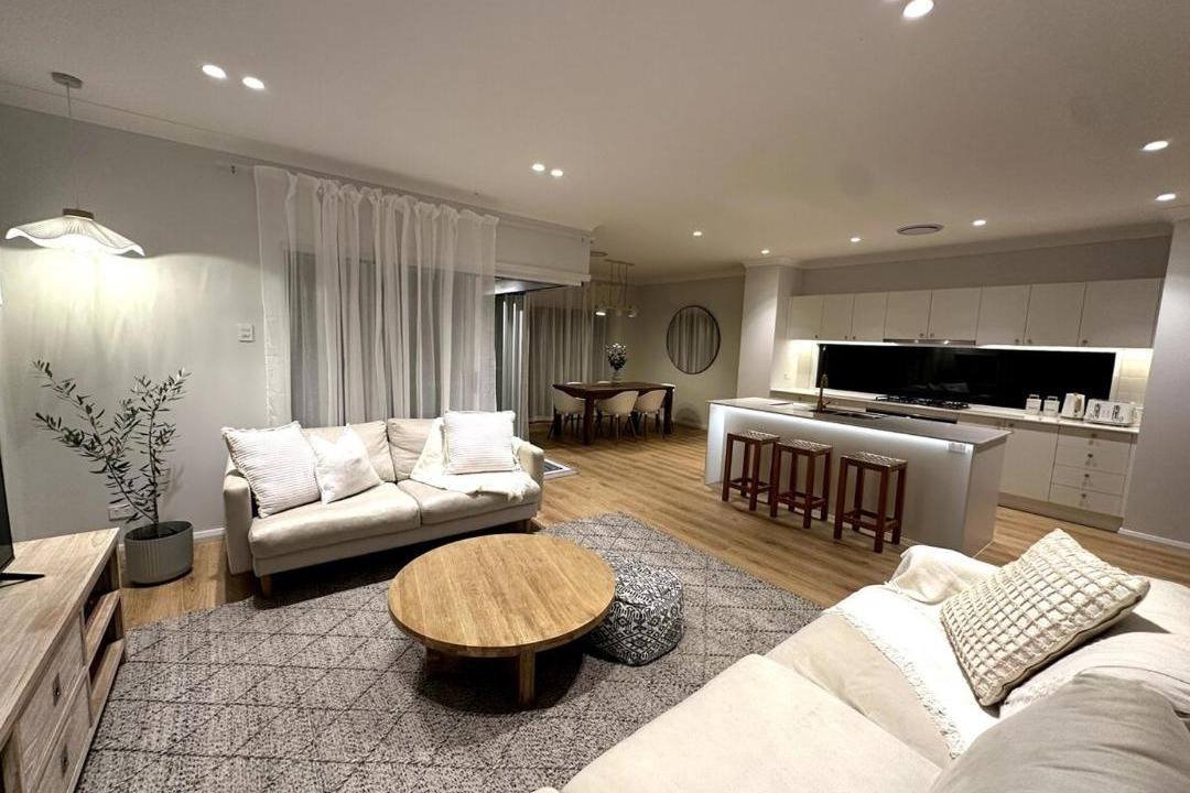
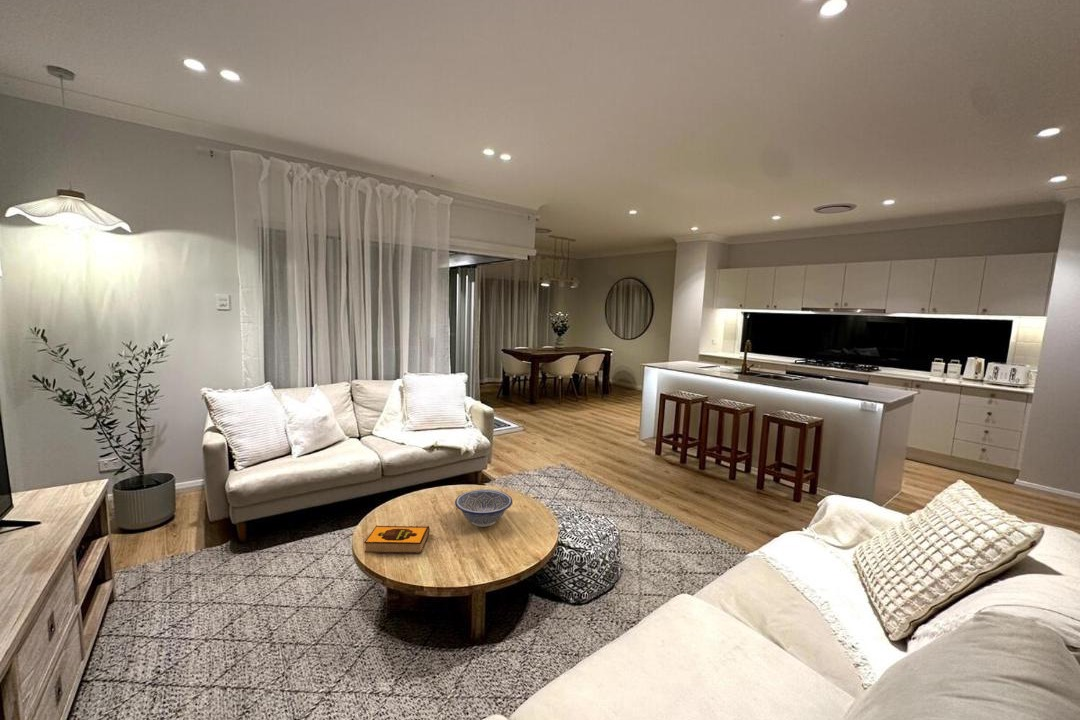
+ hardback book (398, 537)
+ decorative bowl (483, 510)
